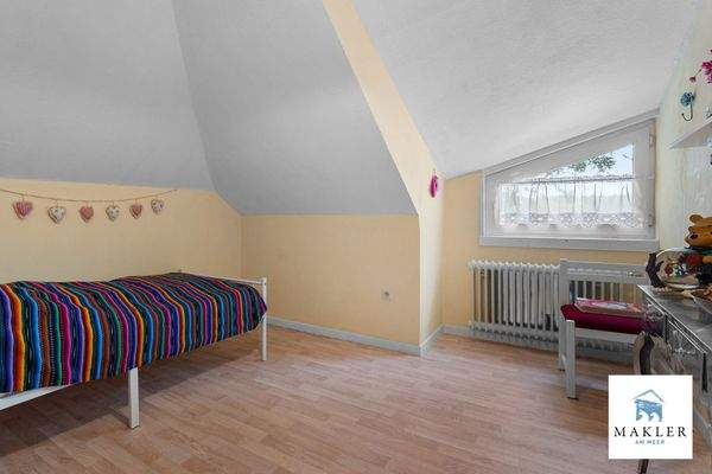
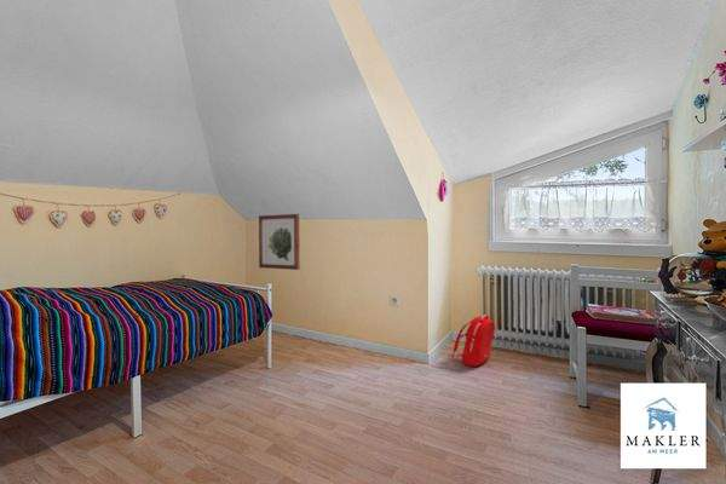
+ backpack (474, 338)
+ wall art (278, 241)
